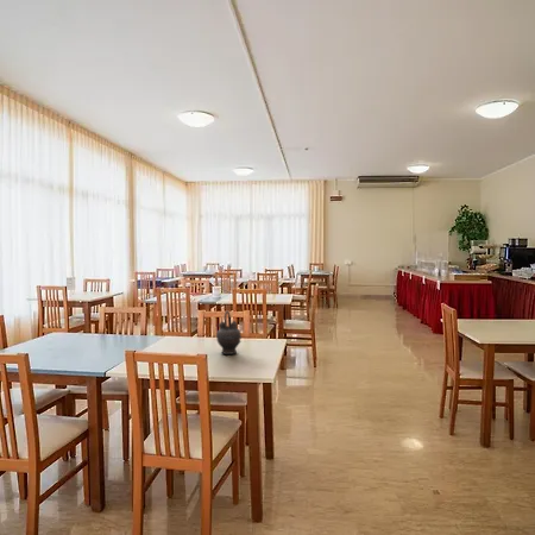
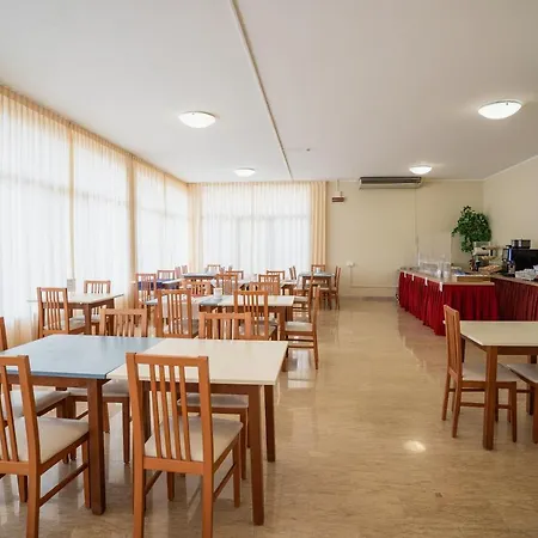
- teapot (229, 331)
